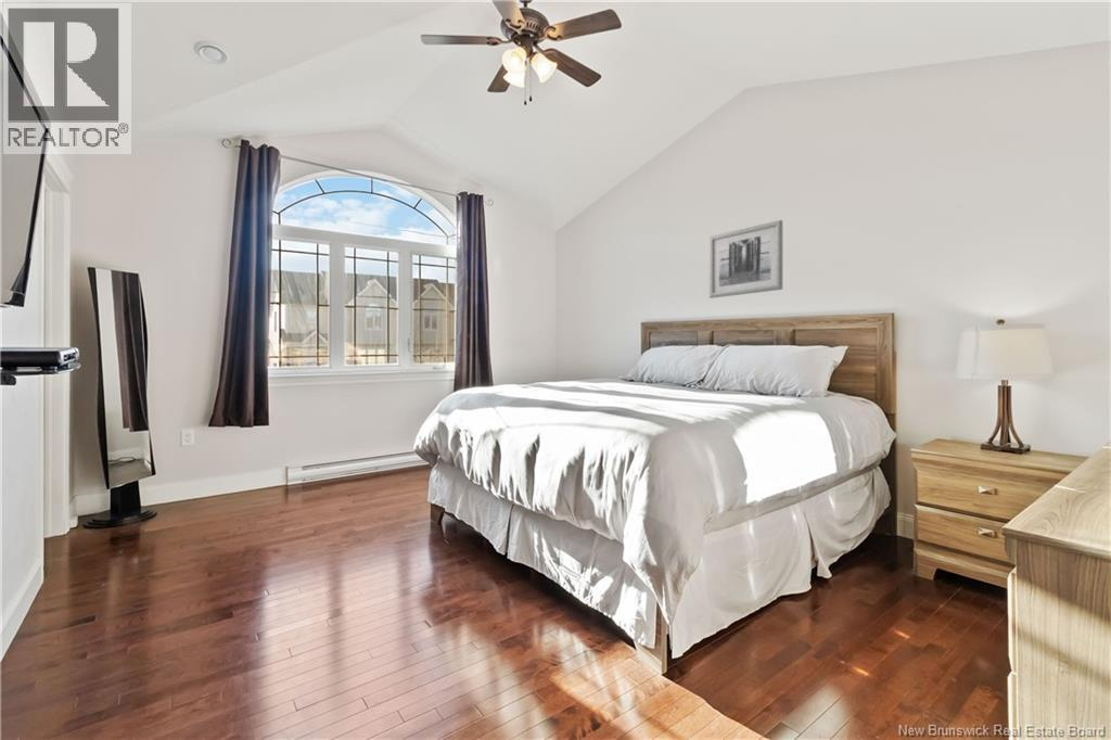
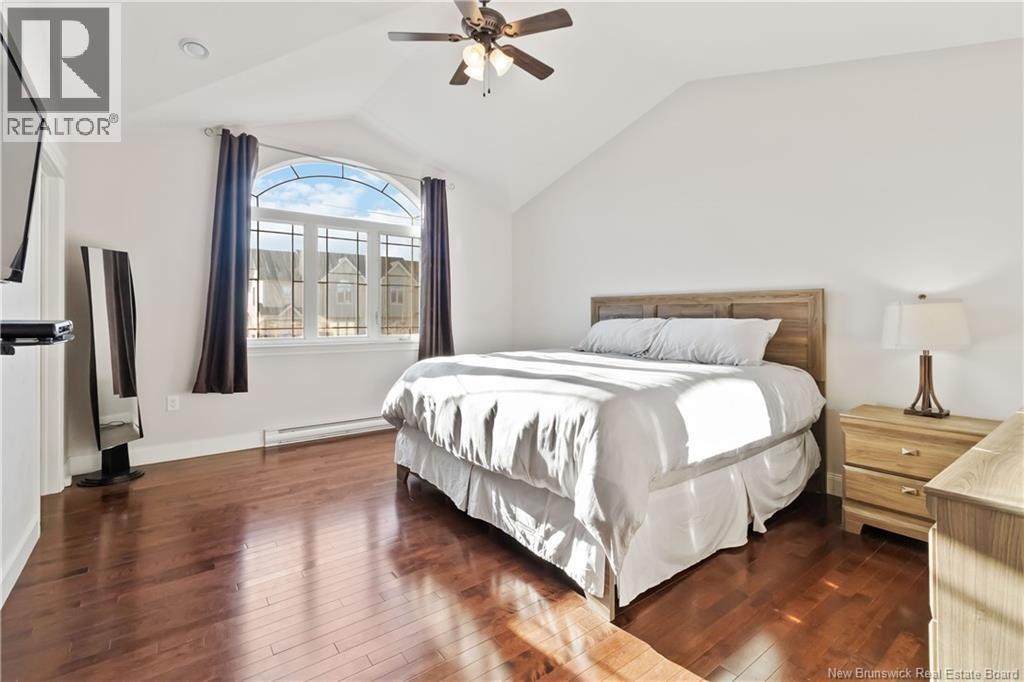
- wall art (743, 261)
